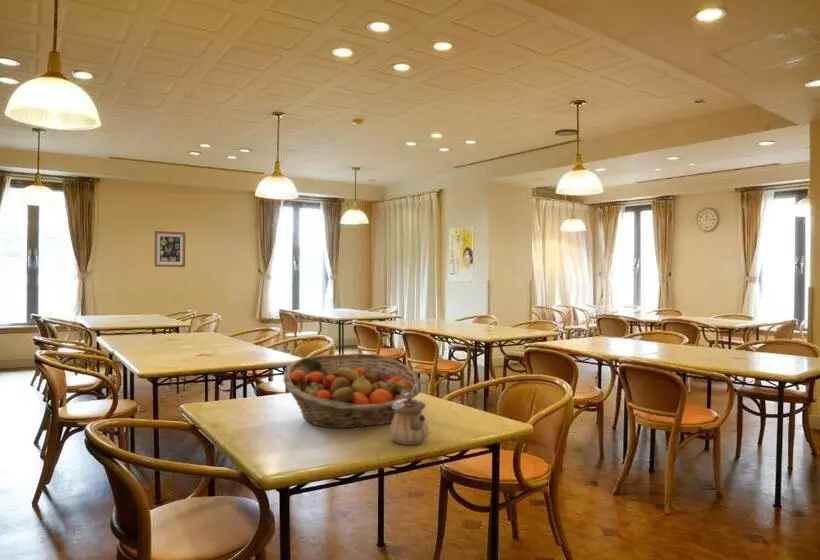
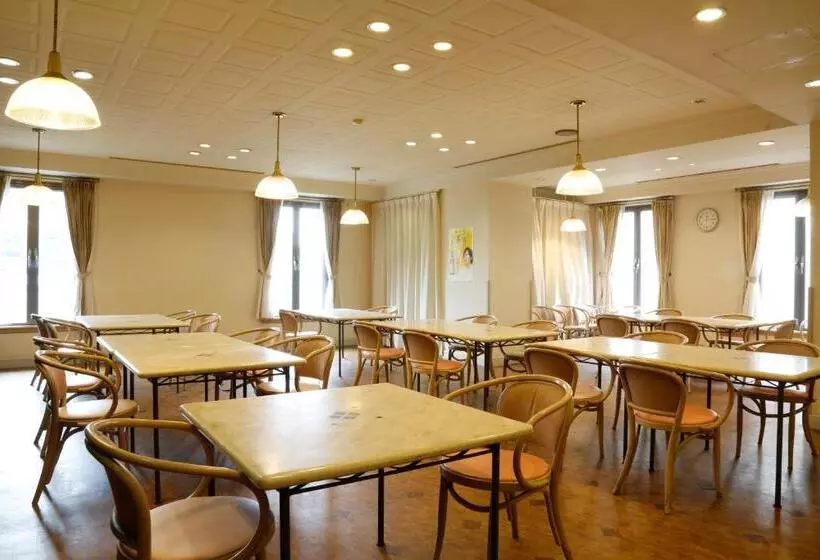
- teapot (407, 415)
- wall art (170, 249)
- fruit basket (352, 388)
